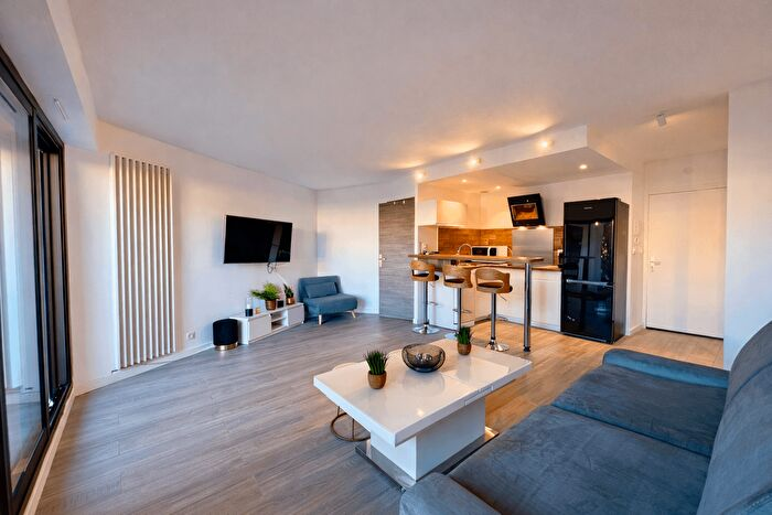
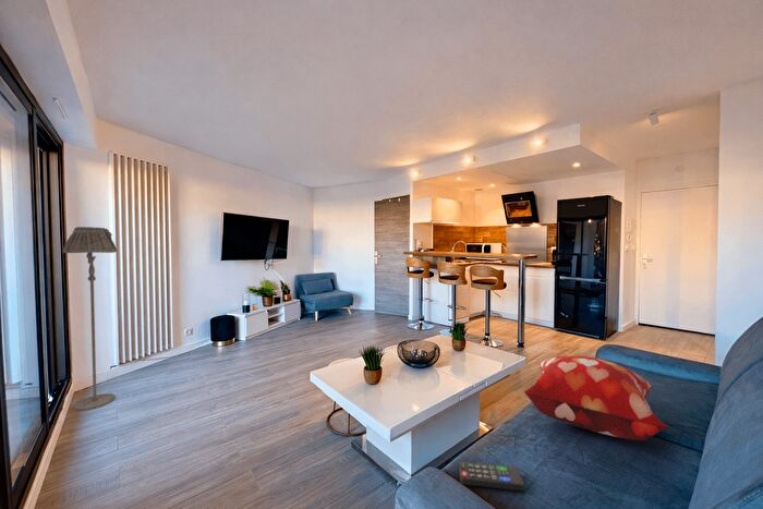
+ floor lamp (93, 315)
+ remote control (489, 474)
+ decorative pillow (590, 389)
